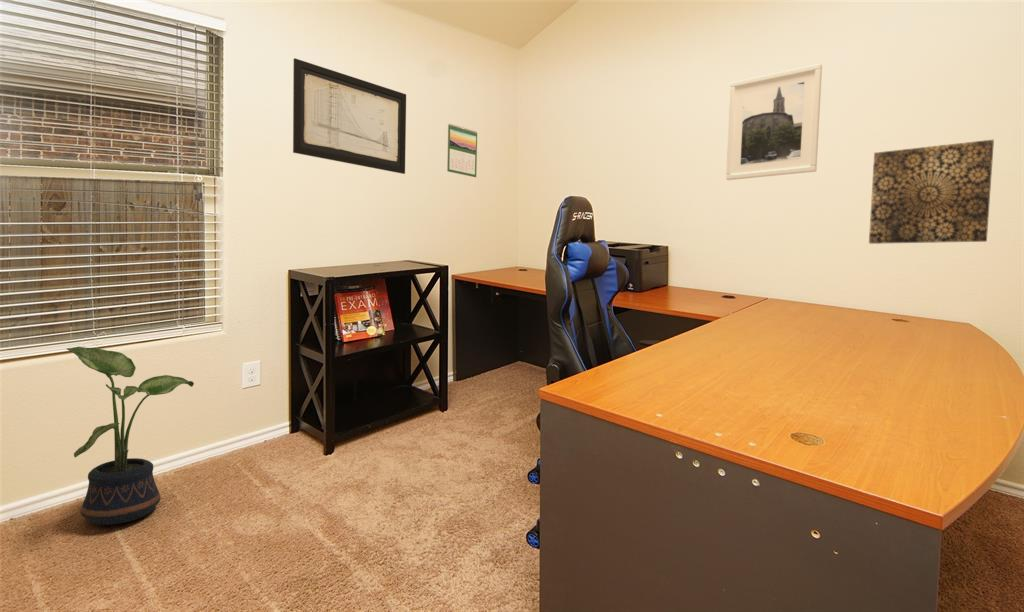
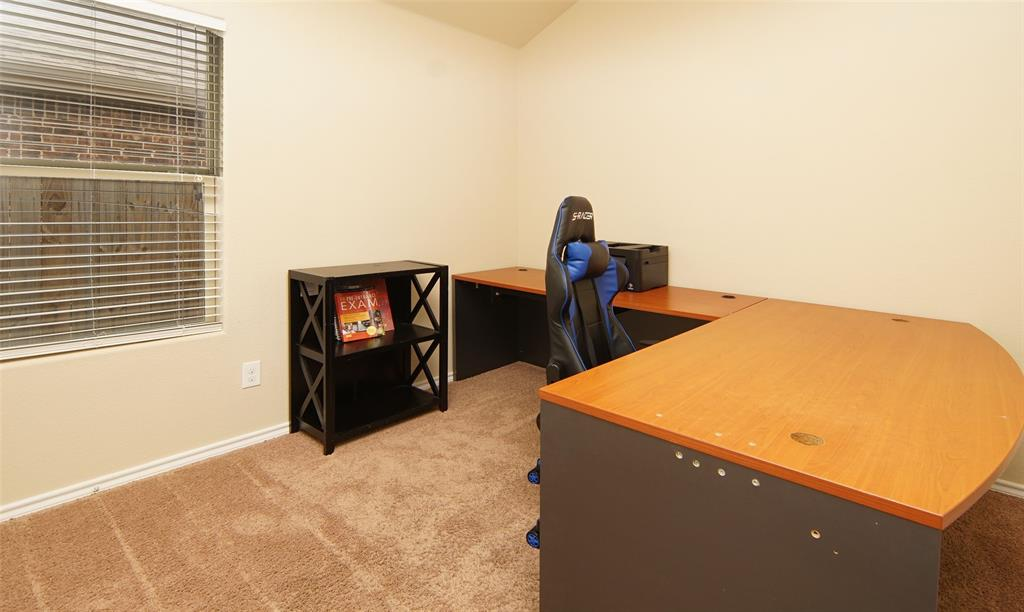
- calendar (462, 150)
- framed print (771, 125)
- wall art (927, 195)
- potted plant (130, 427)
- wall art (354, 121)
